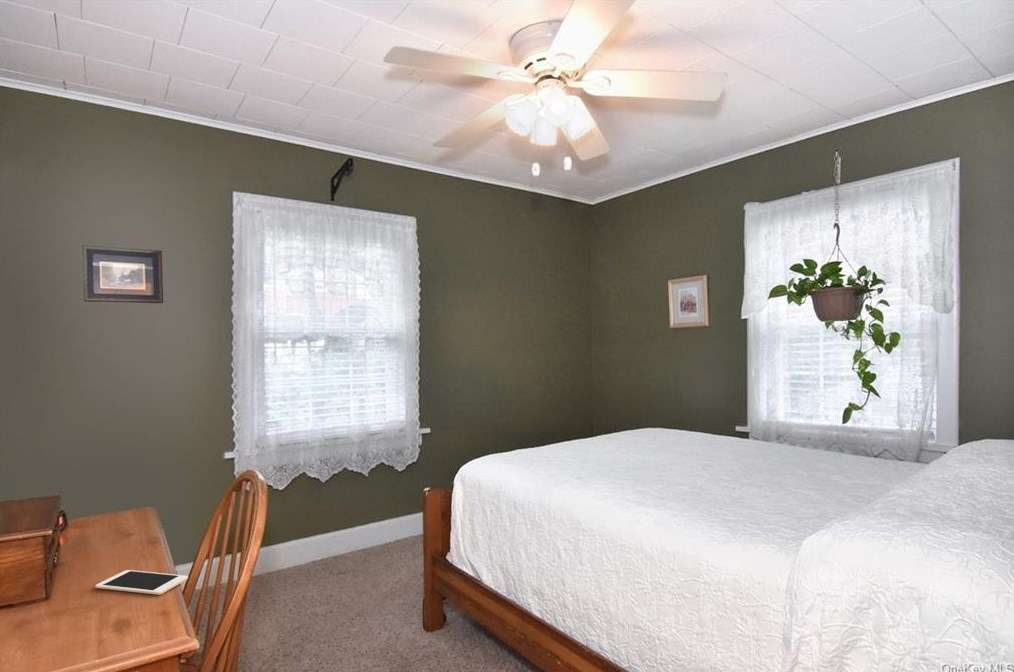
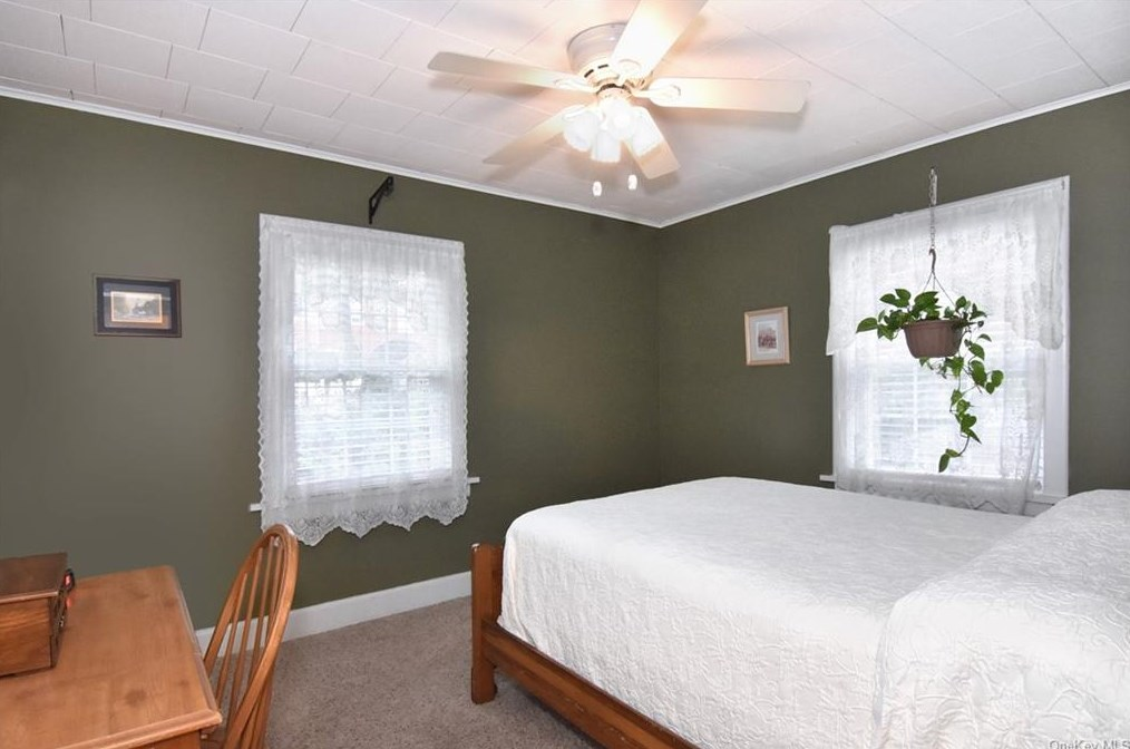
- cell phone (142, 581)
